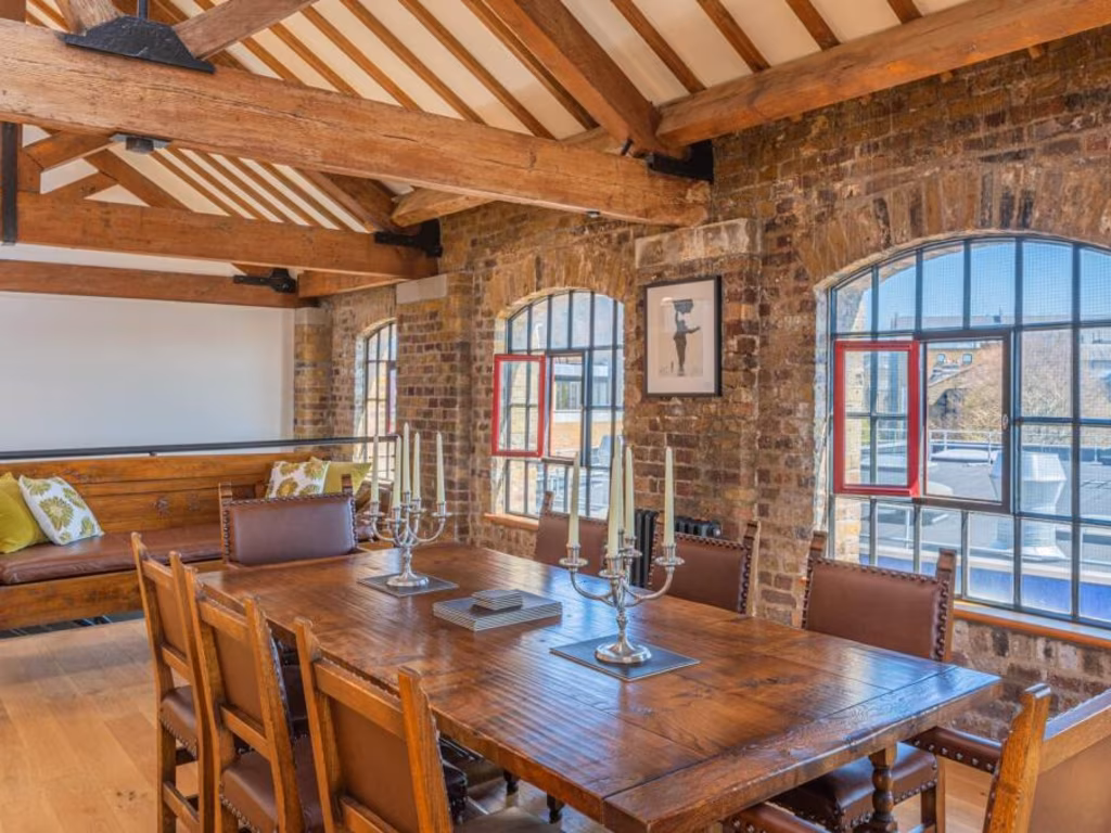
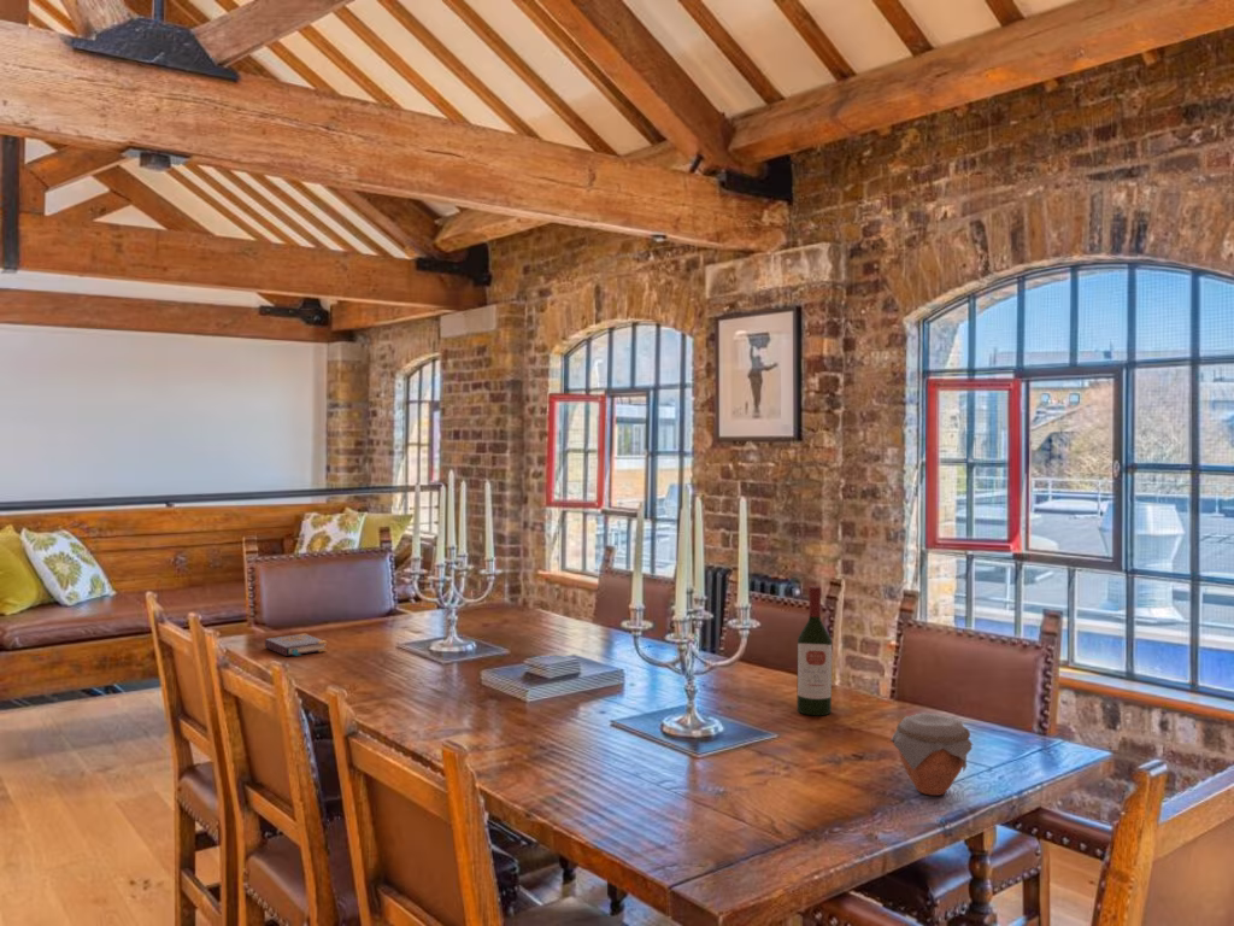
+ wine bottle (813, 649)
+ jar (930, 754)
+ book (295, 644)
